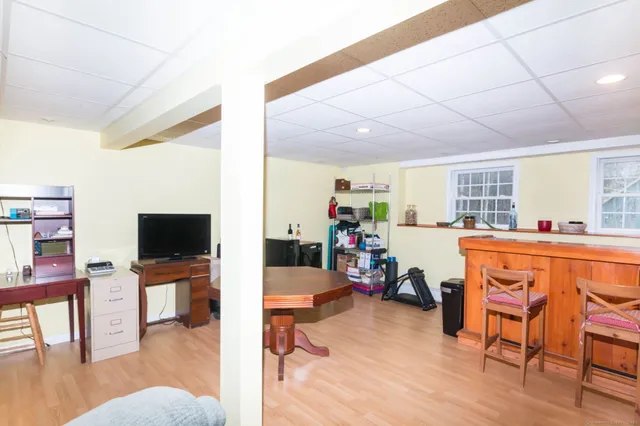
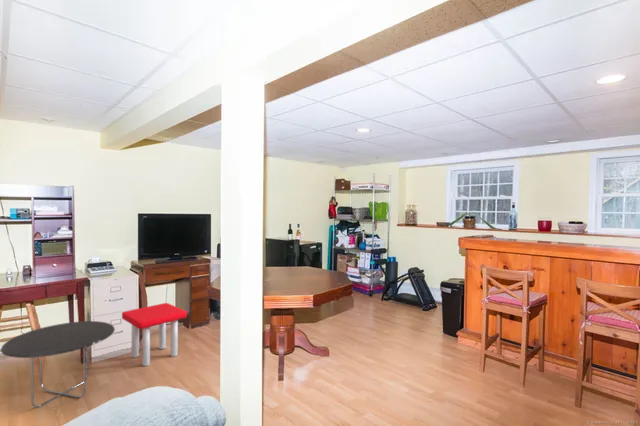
+ side table (62, 353)
+ stool (159, 333)
